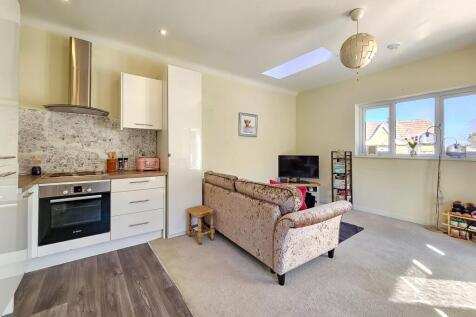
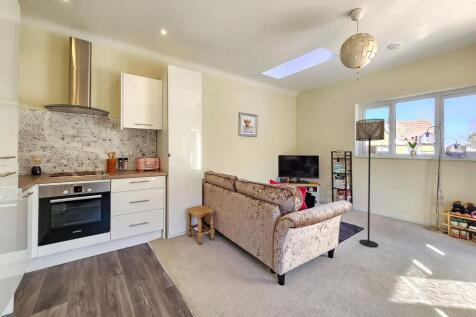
+ floor lamp (369, 182)
